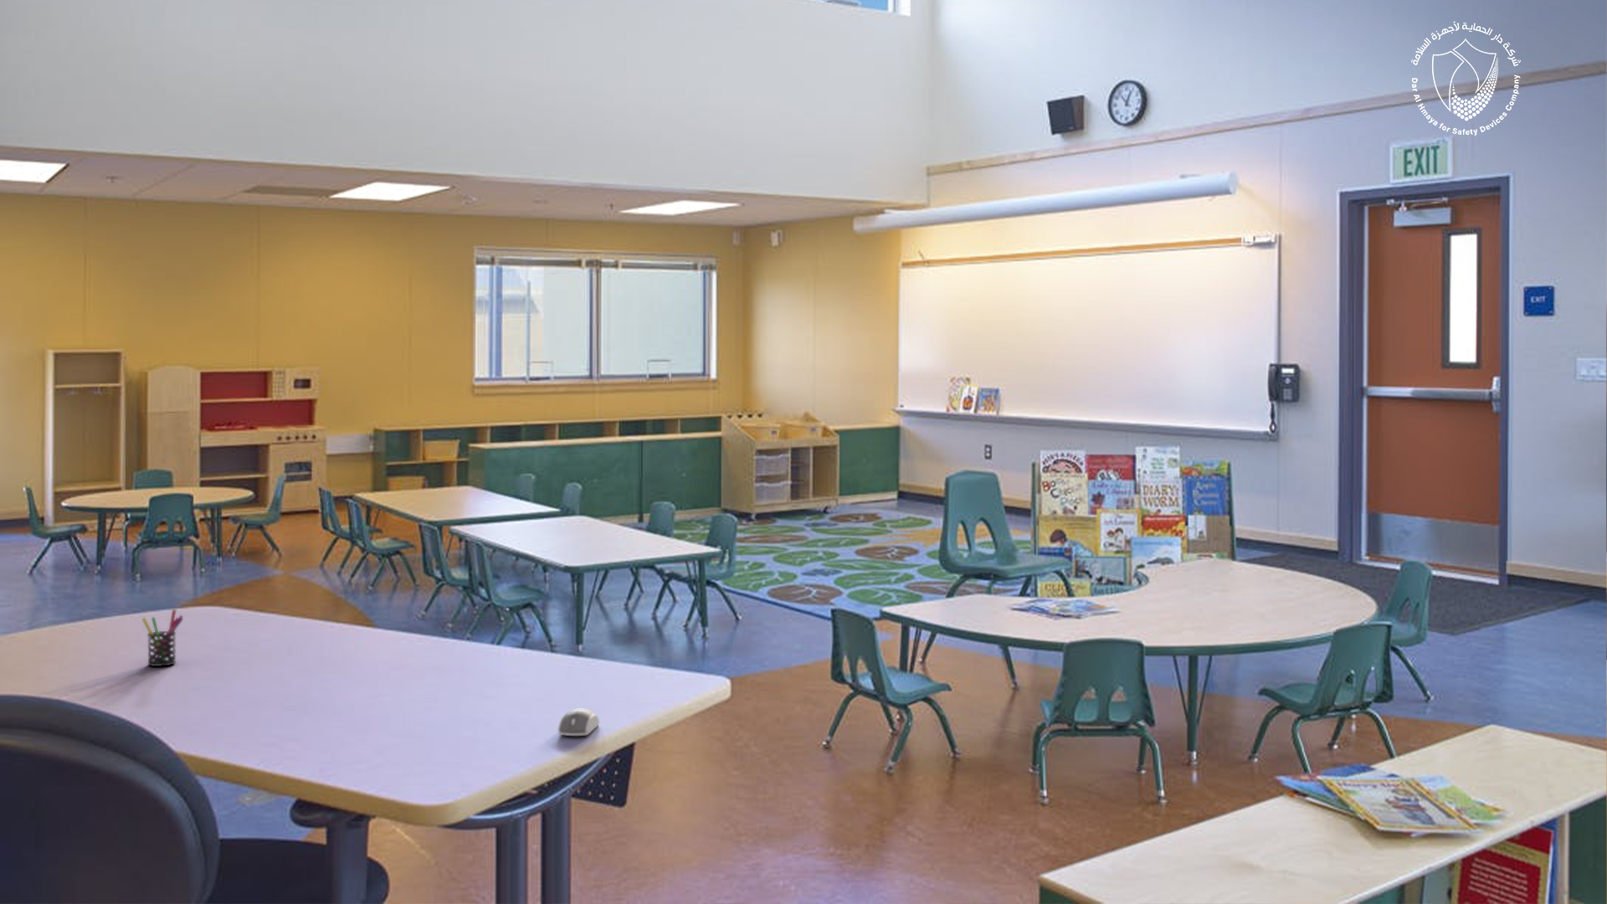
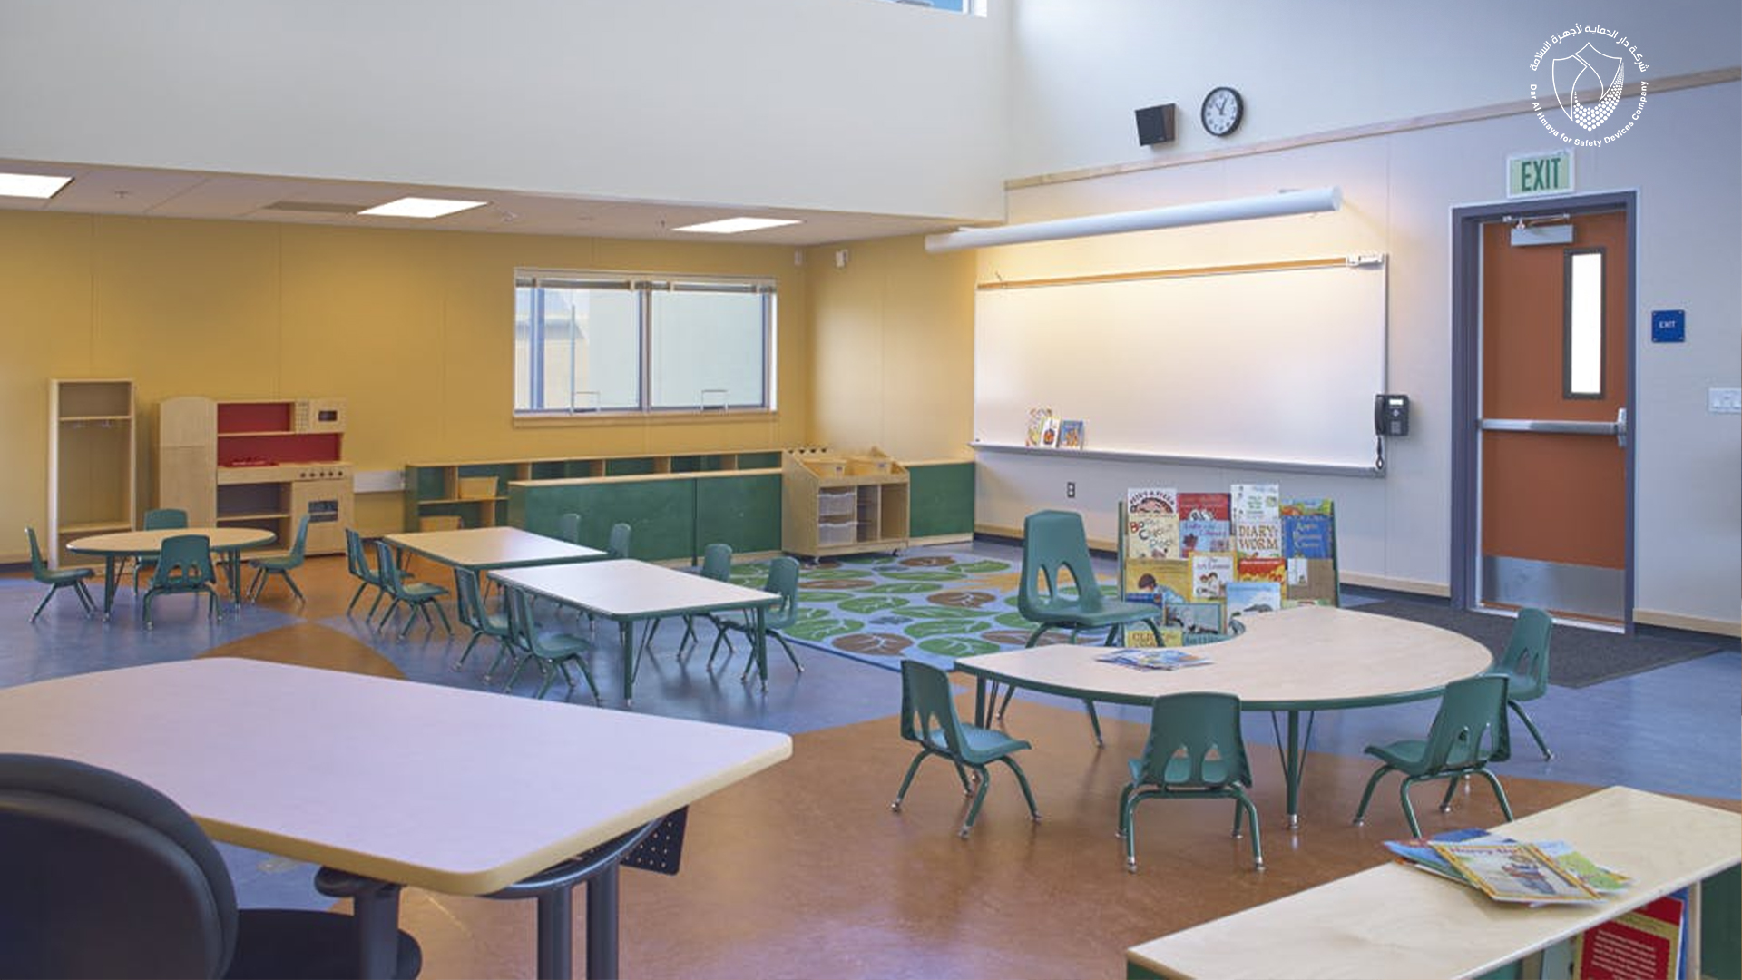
- computer mouse (579, 719)
- pen holder (161, 636)
